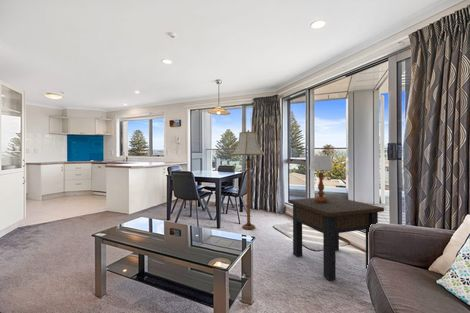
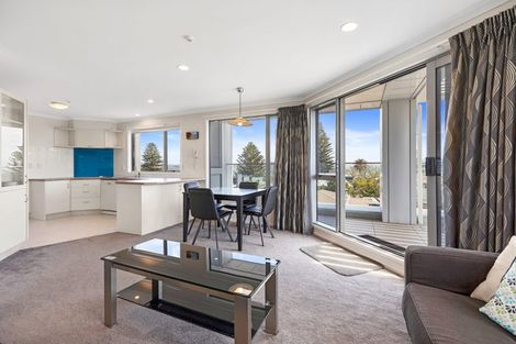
- side table (332, 232)
- table lamp (320, 178)
- floor lamp (248, 178)
